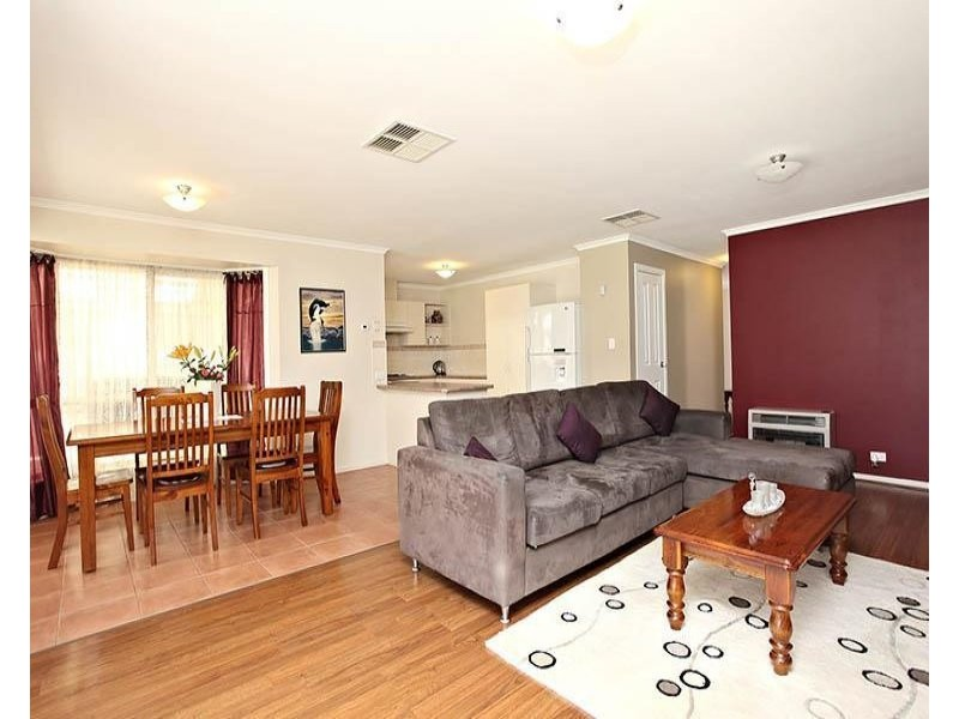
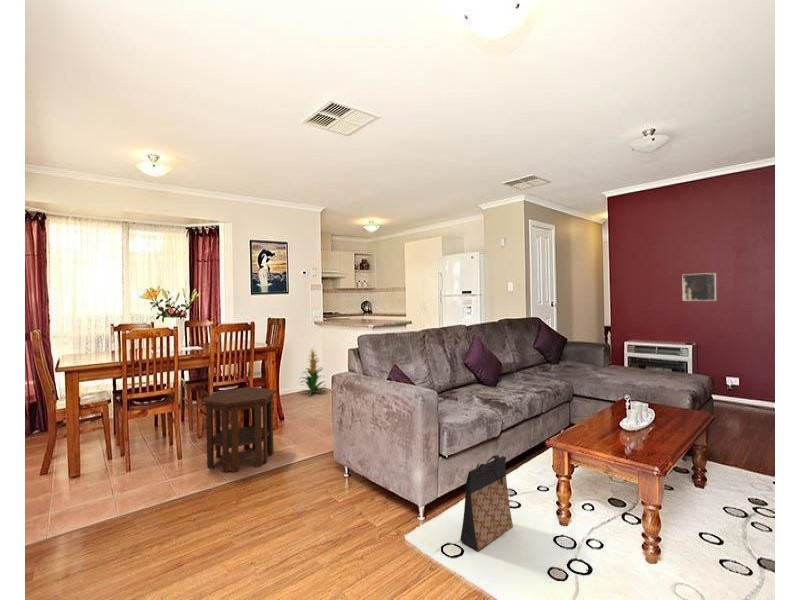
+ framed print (699, 287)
+ side table (240, 427)
+ bag (487, 495)
+ indoor plant (313, 370)
